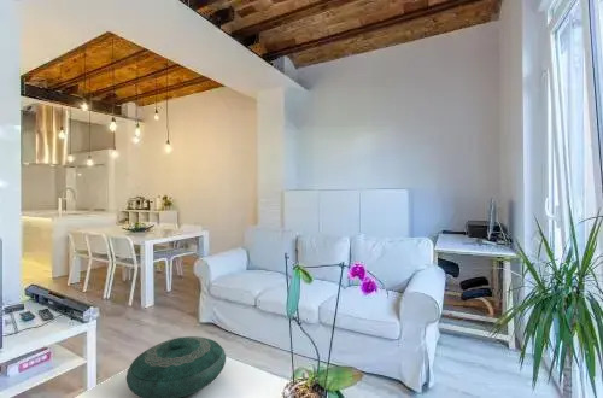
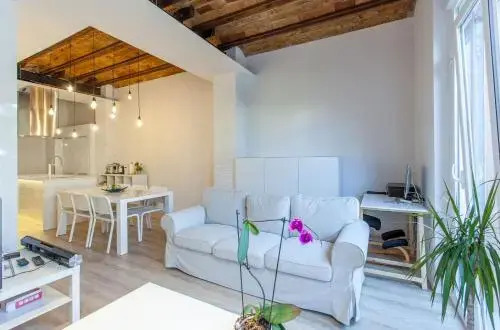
- decorative bowl (178, 361)
